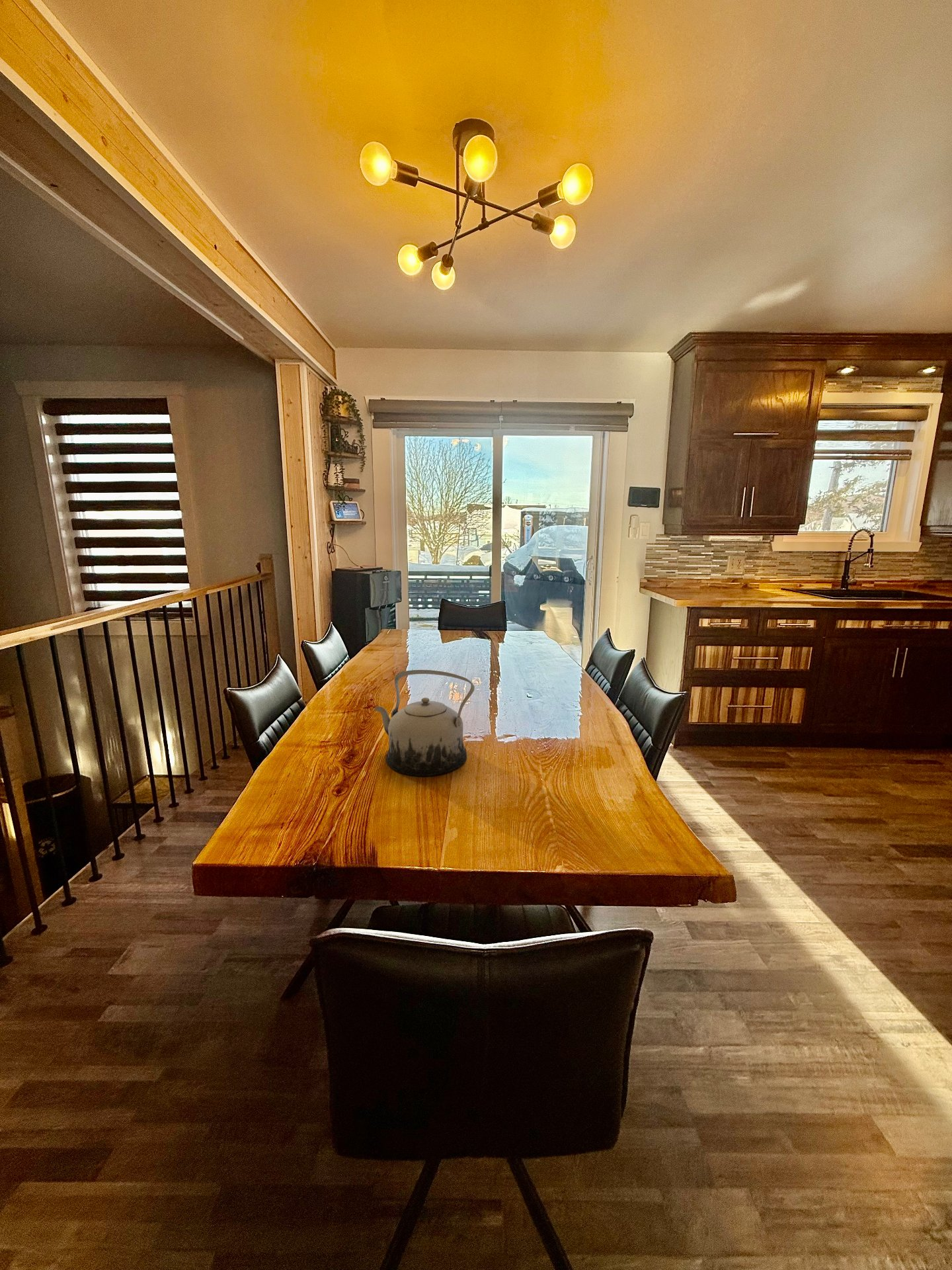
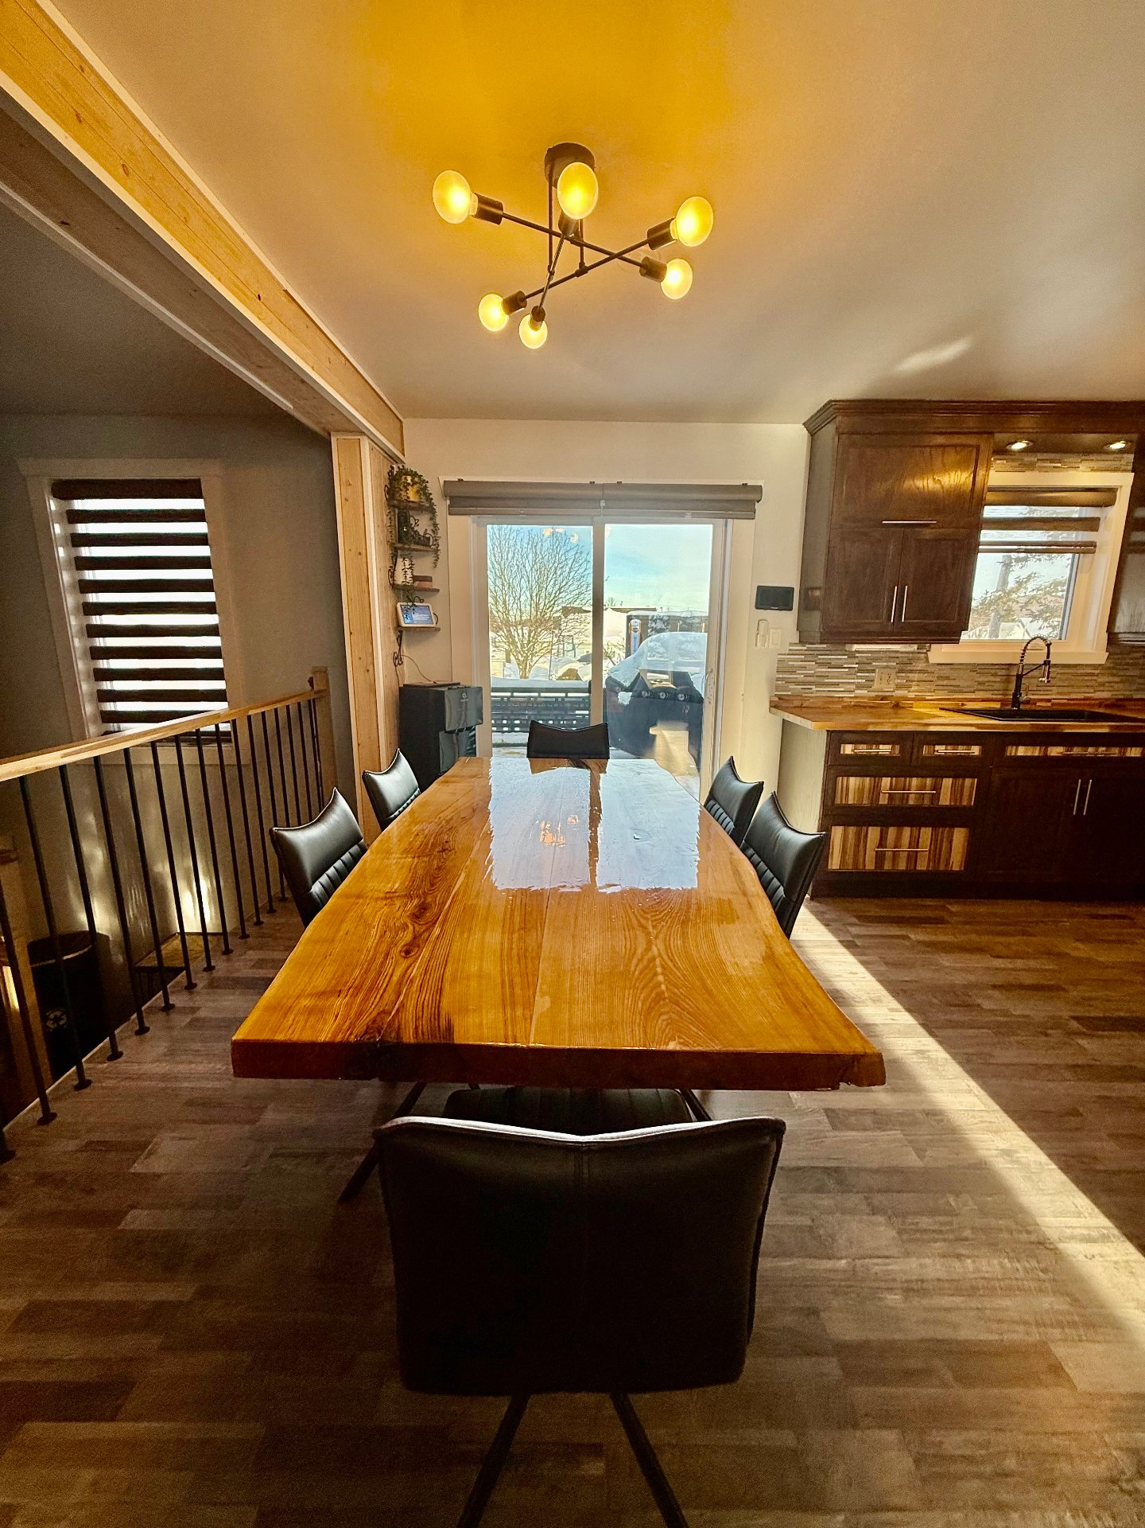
- teapot (418, 716)
